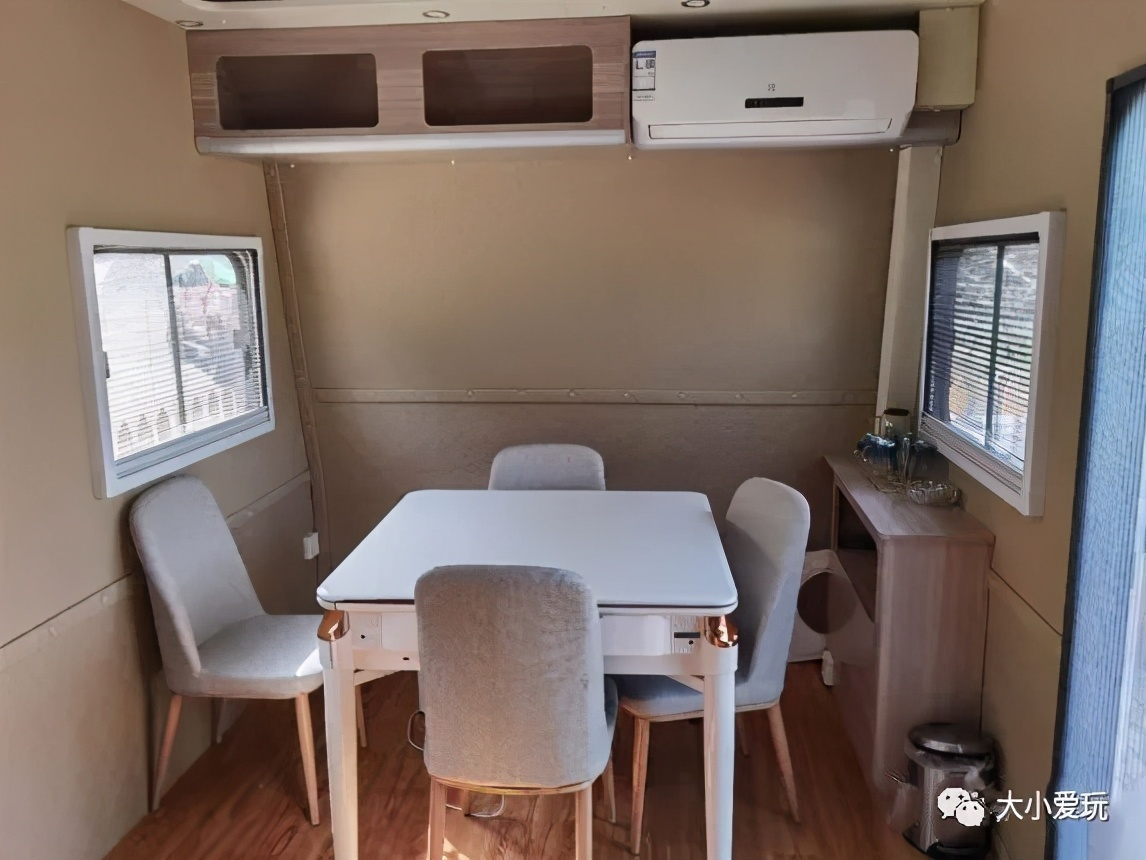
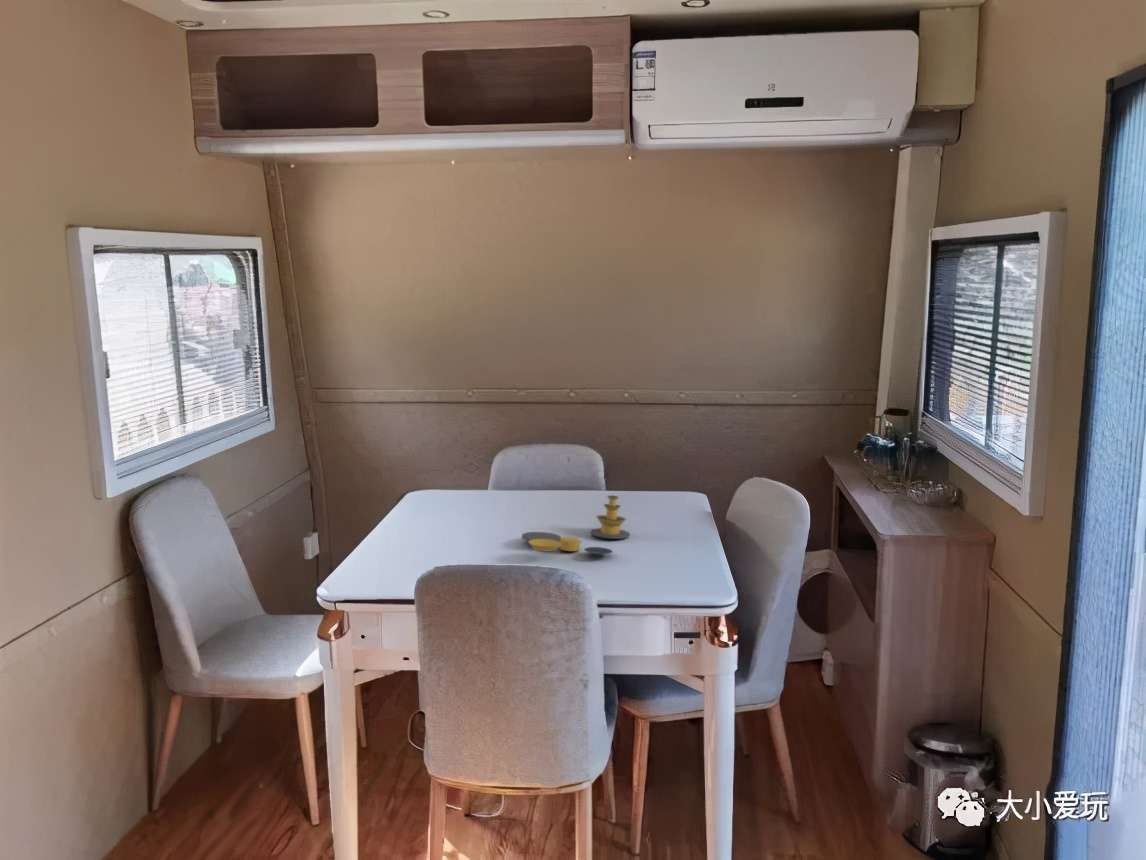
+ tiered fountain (573, 537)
